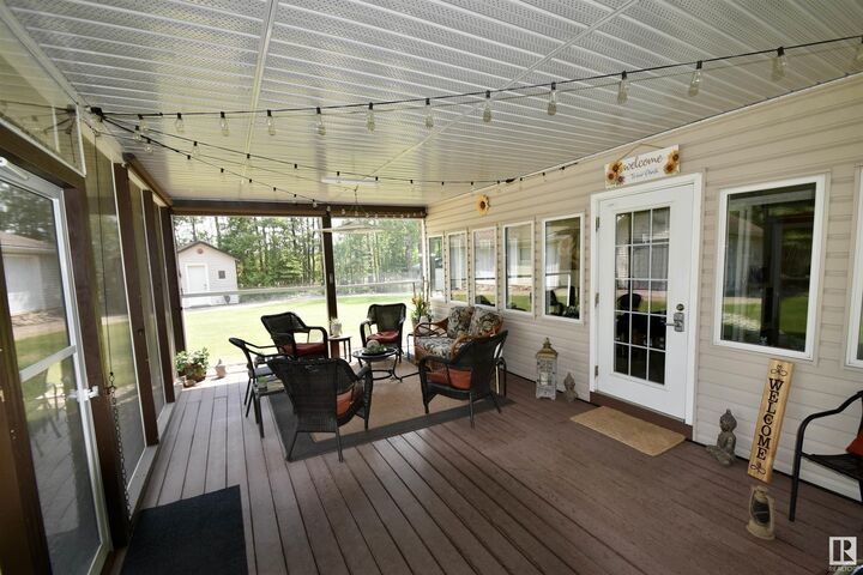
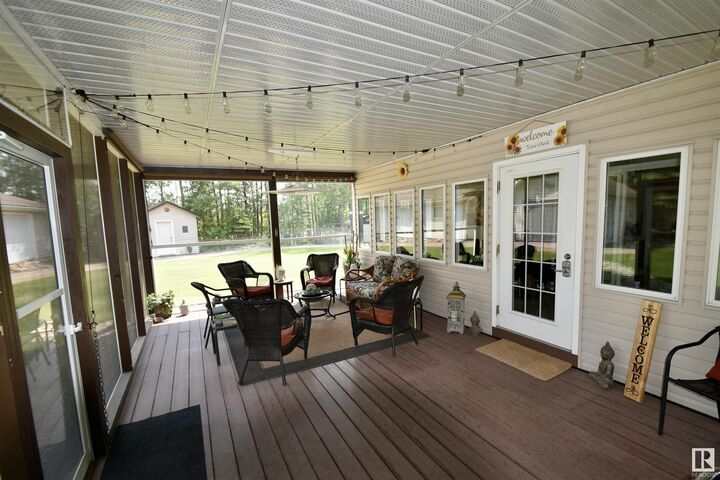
- lantern (761, 507)
